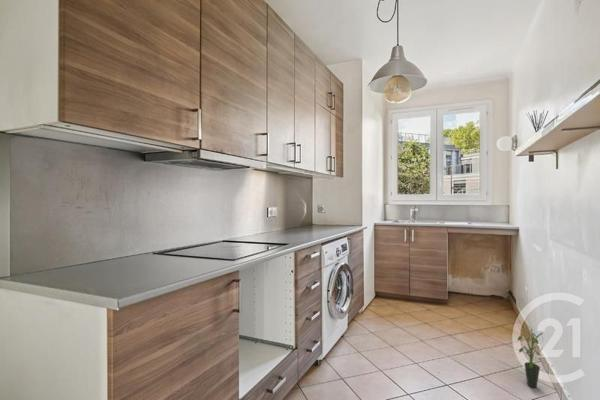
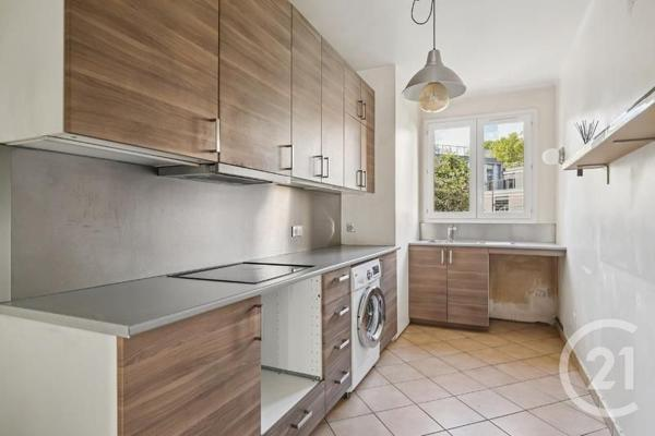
- potted plant (530, 357)
